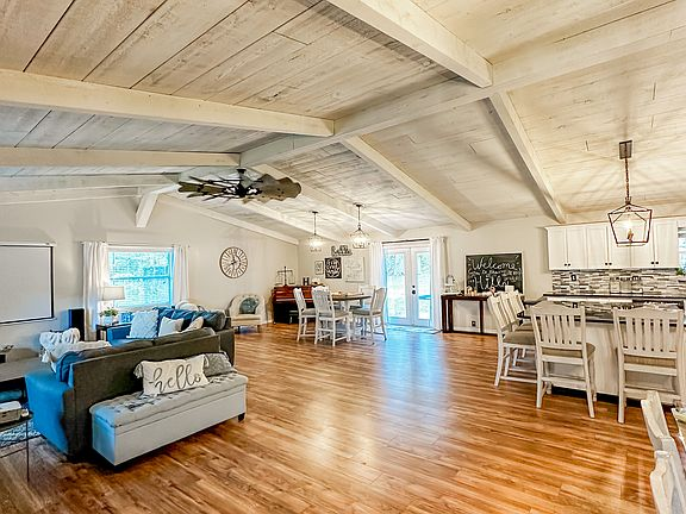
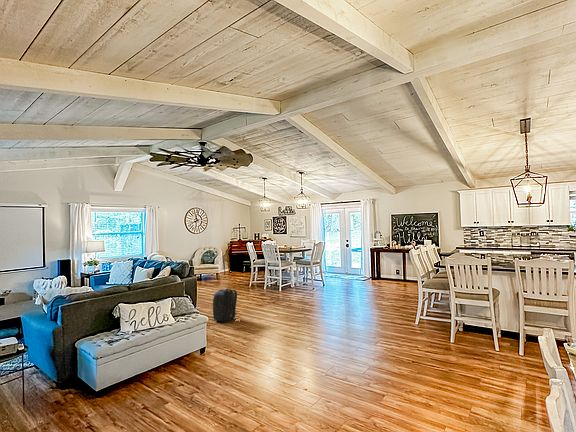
+ backpack (226, 304)
